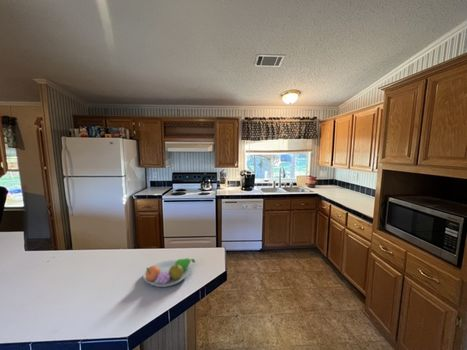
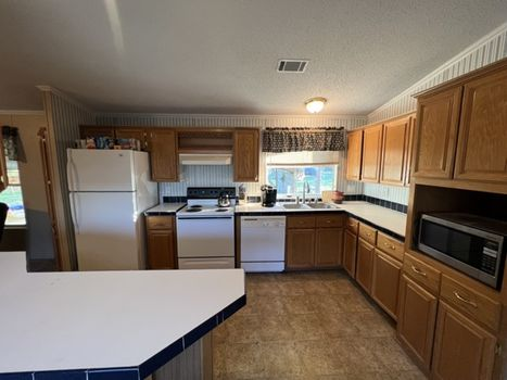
- fruit bowl (169, 267)
